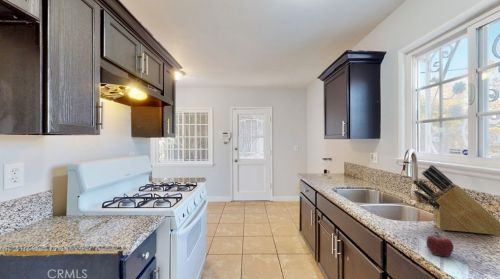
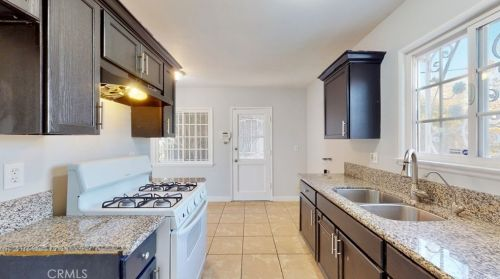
- fruit (439, 242)
- knife block (456, 197)
